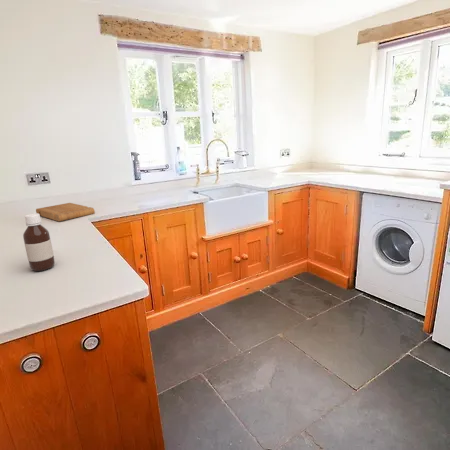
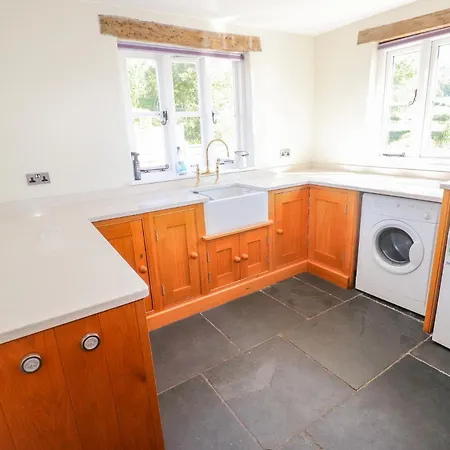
- bottle (37, 241)
- cutting board (64, 211)
